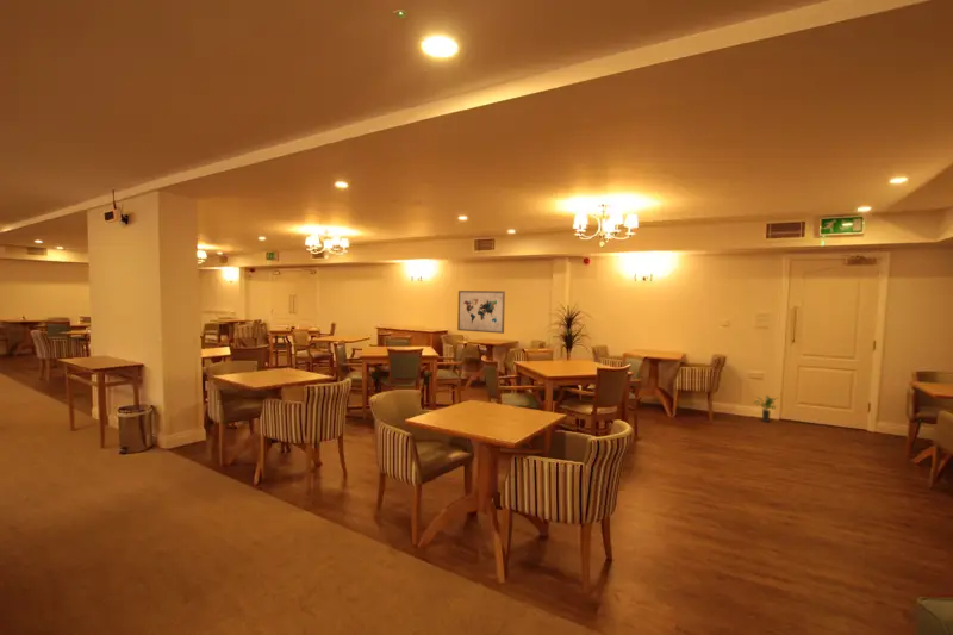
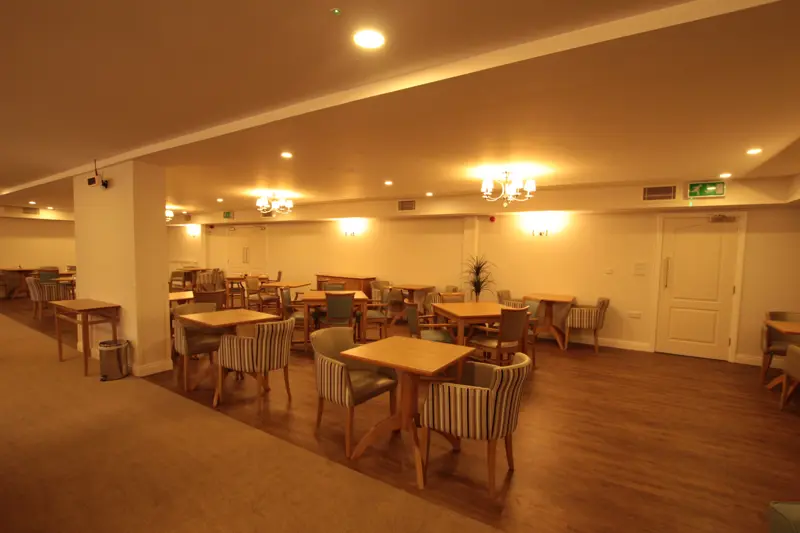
- wall art (480, 311)
- potted plant (766, 407)
